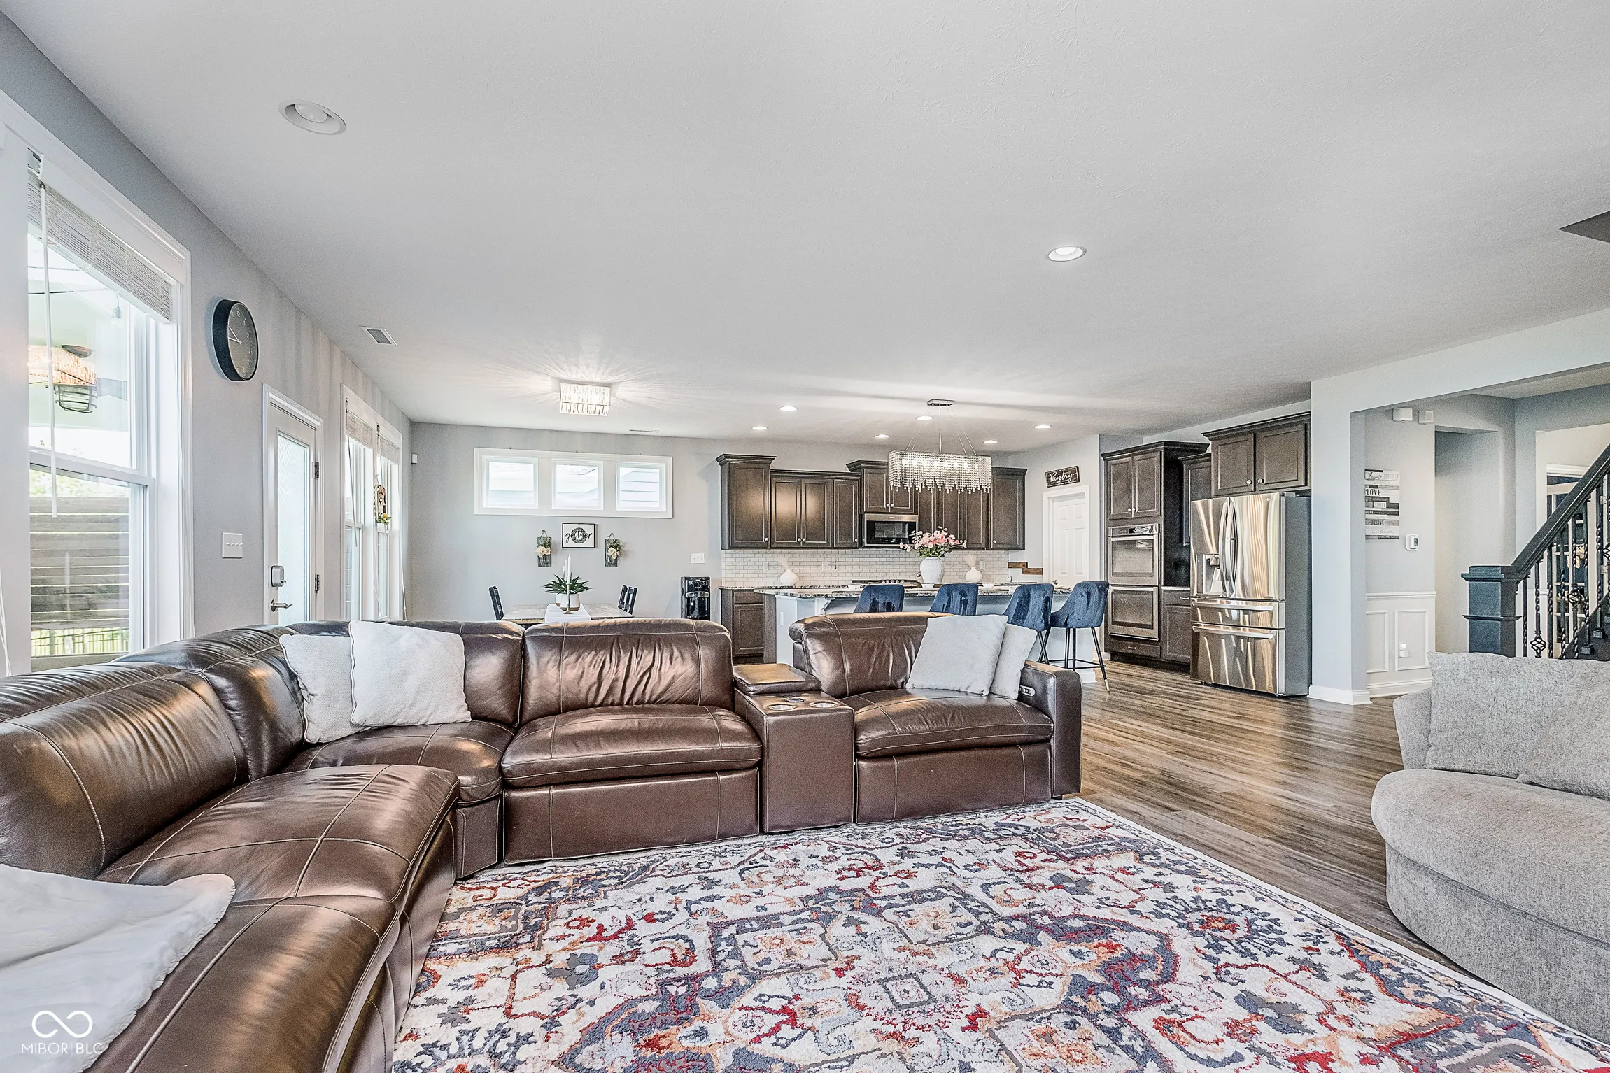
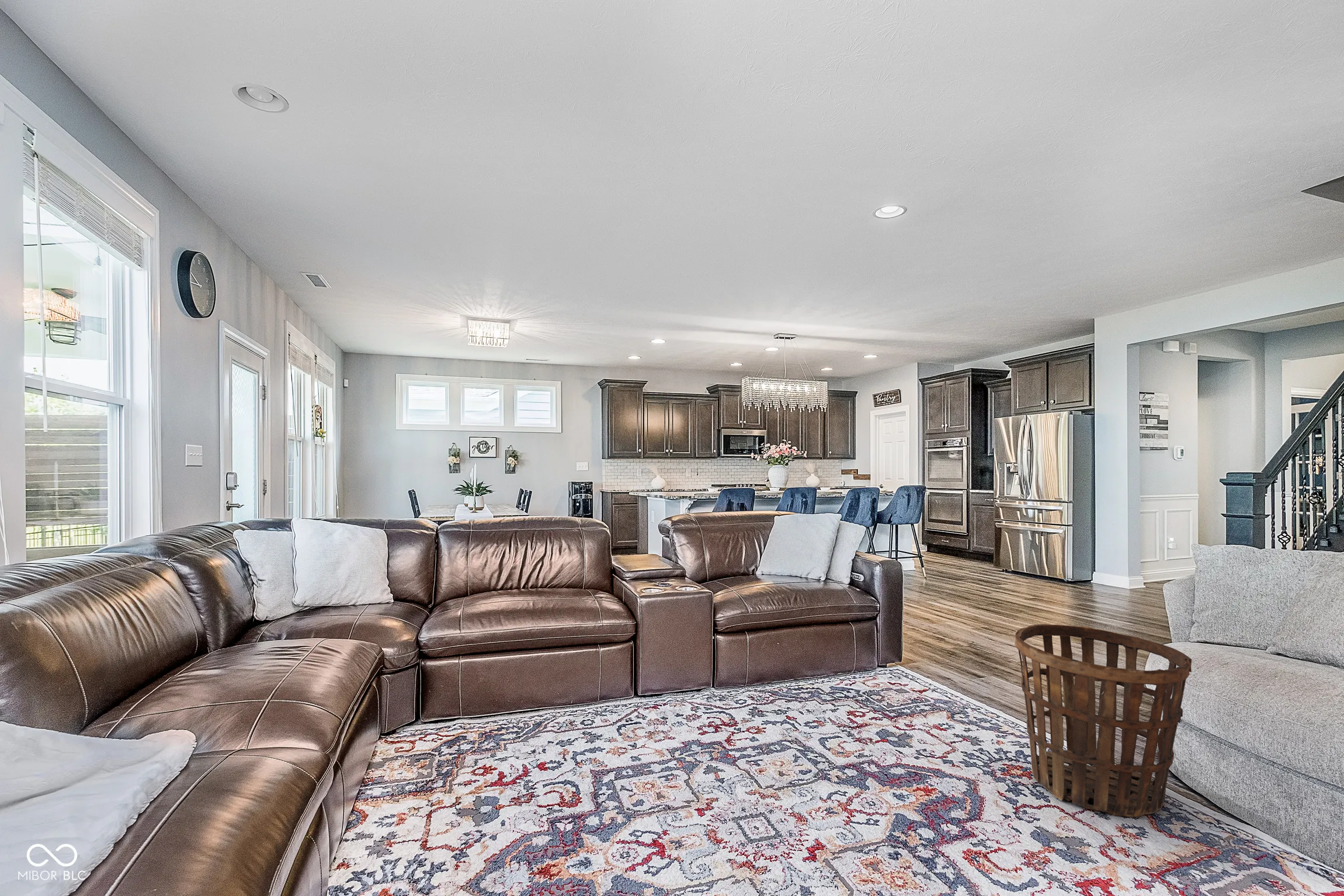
+ basket (1098, 715)
